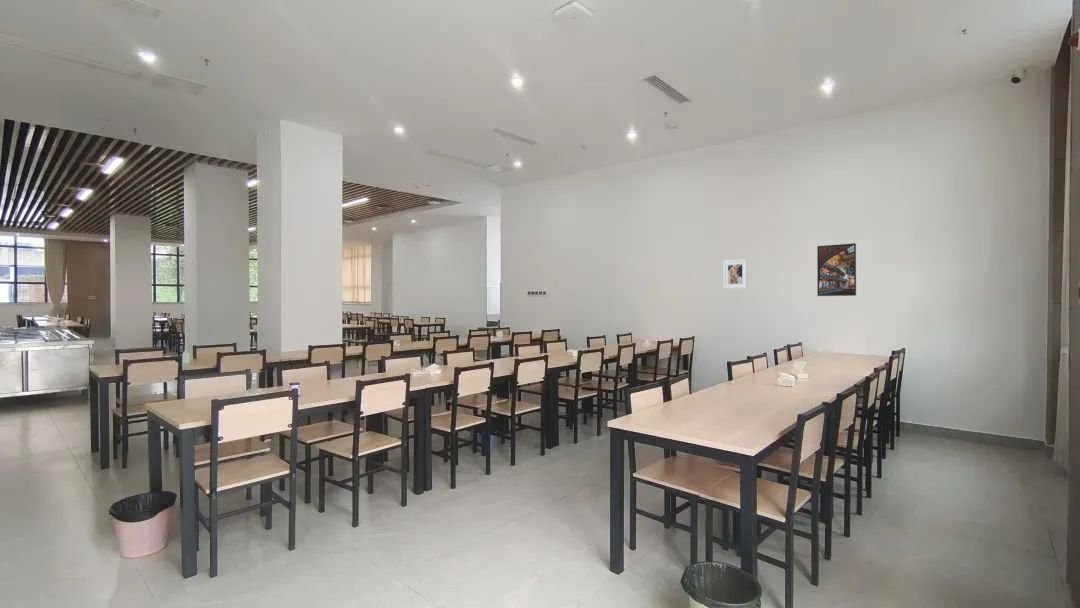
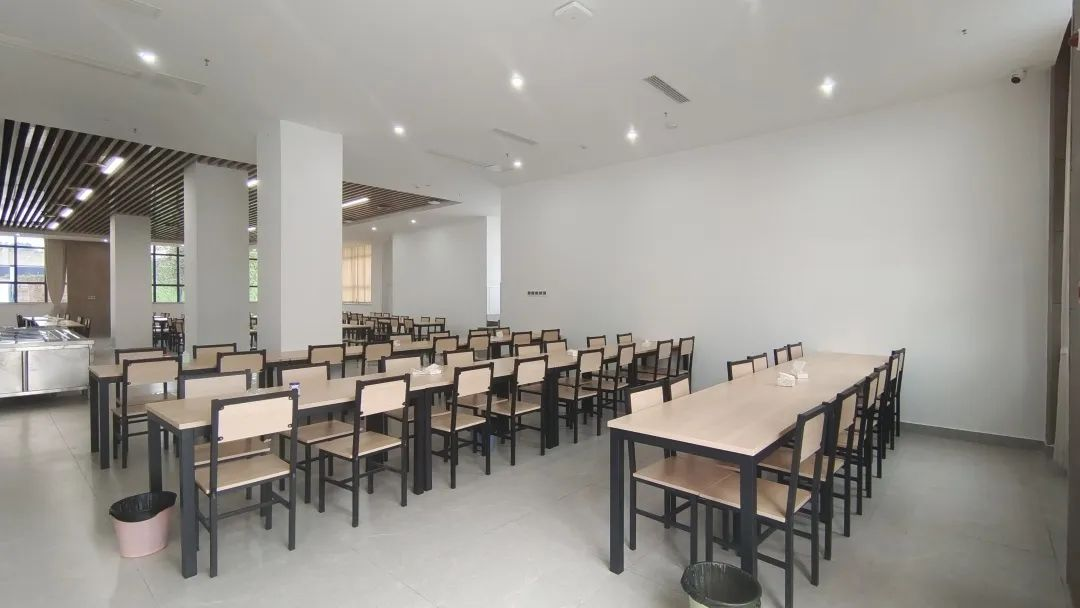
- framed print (836, 270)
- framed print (735, 274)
